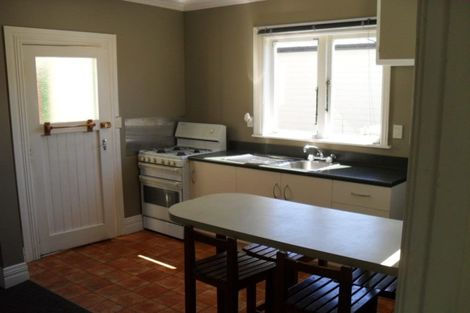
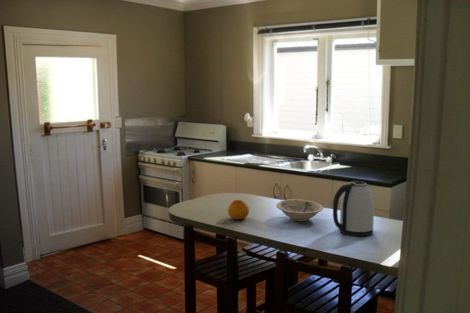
+ kettle (352, 207)
+ bowl (299, 211)
+ fruit (238, 209)
